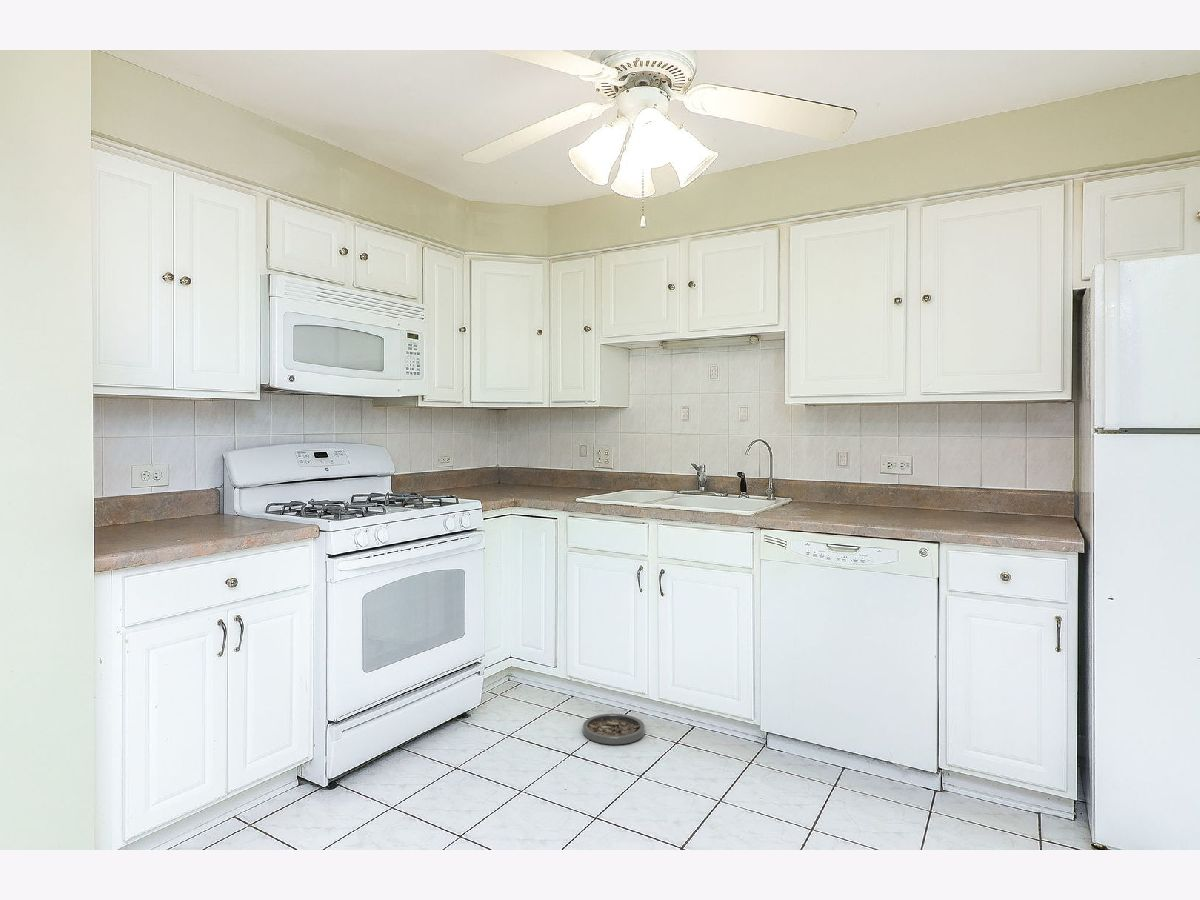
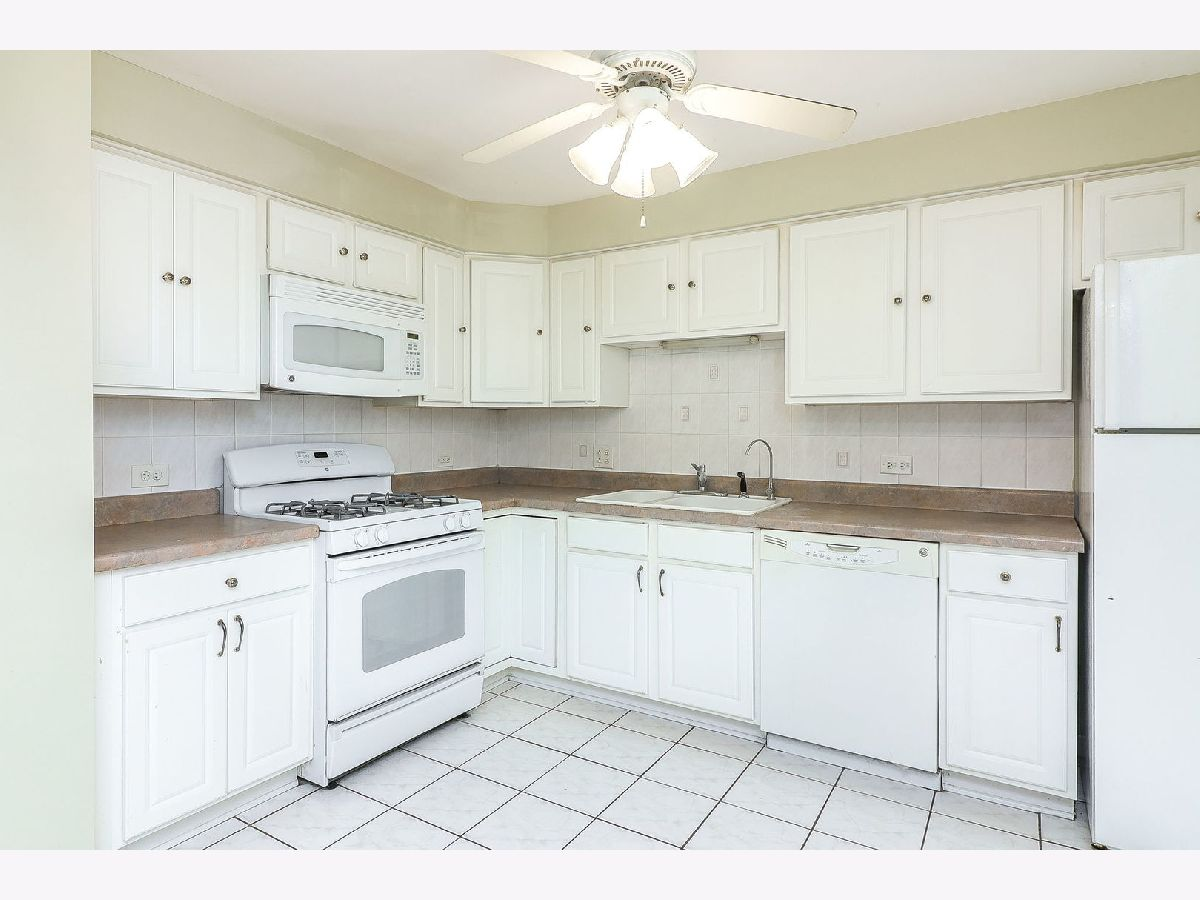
- pet bowl (613, 727)
